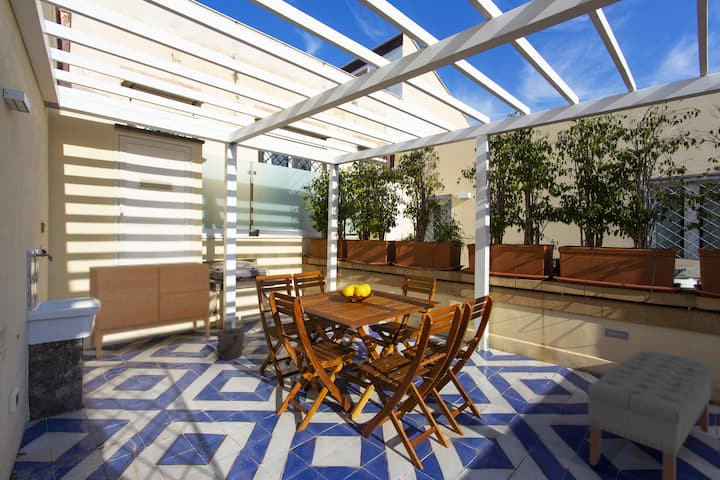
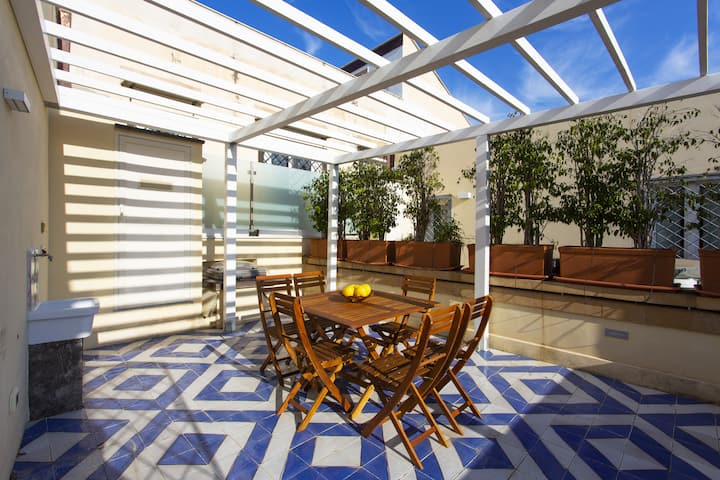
- bucket (230, 343)
- bench (654, 408)
- sideboard (152, 304)
